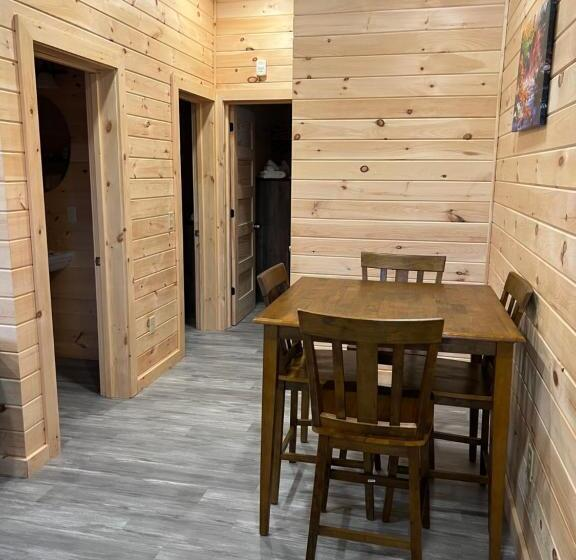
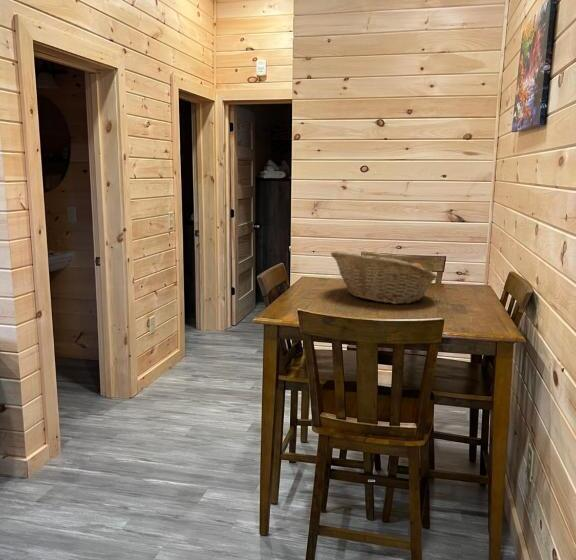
+ fruit basket (382, 273)
